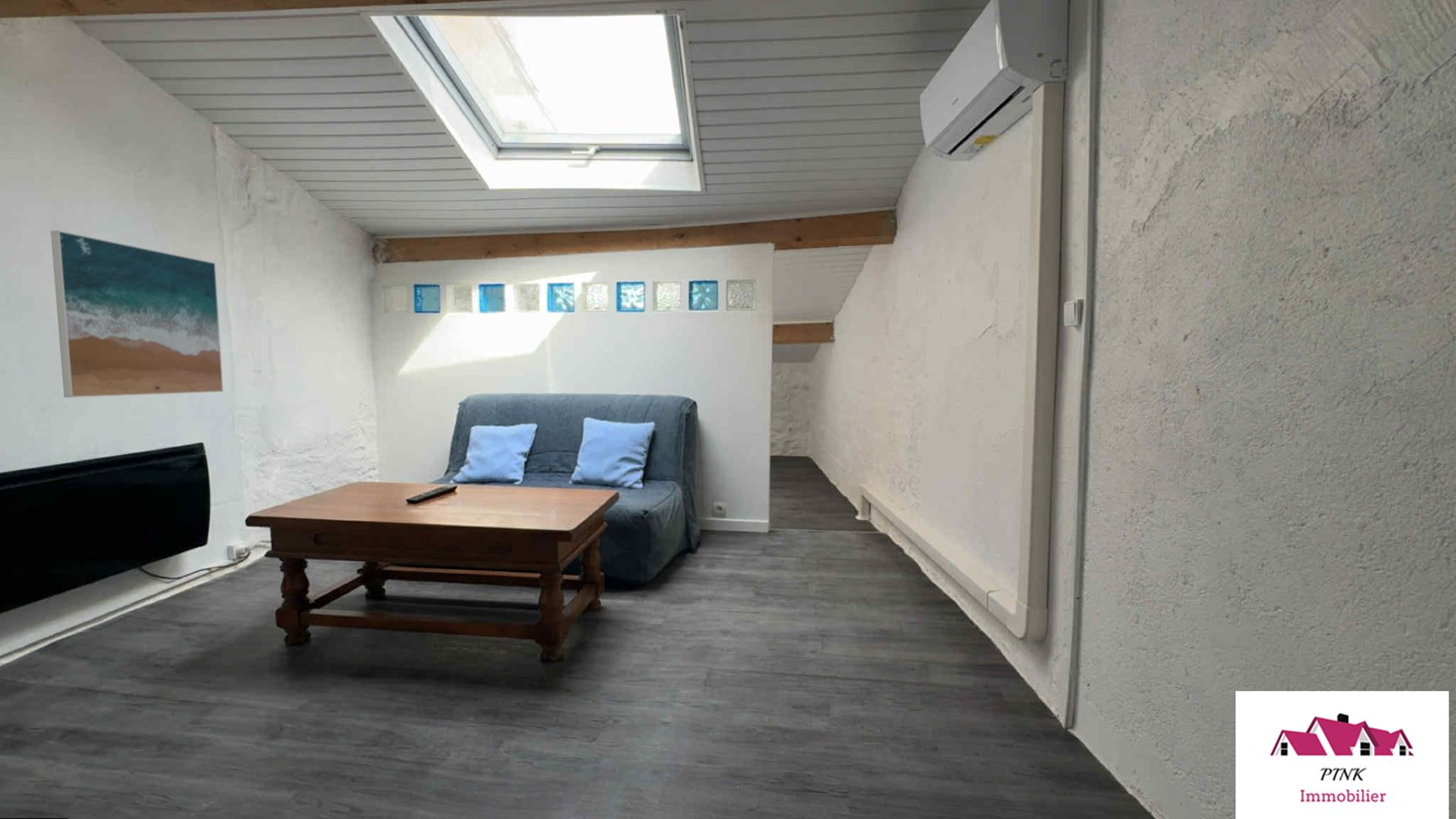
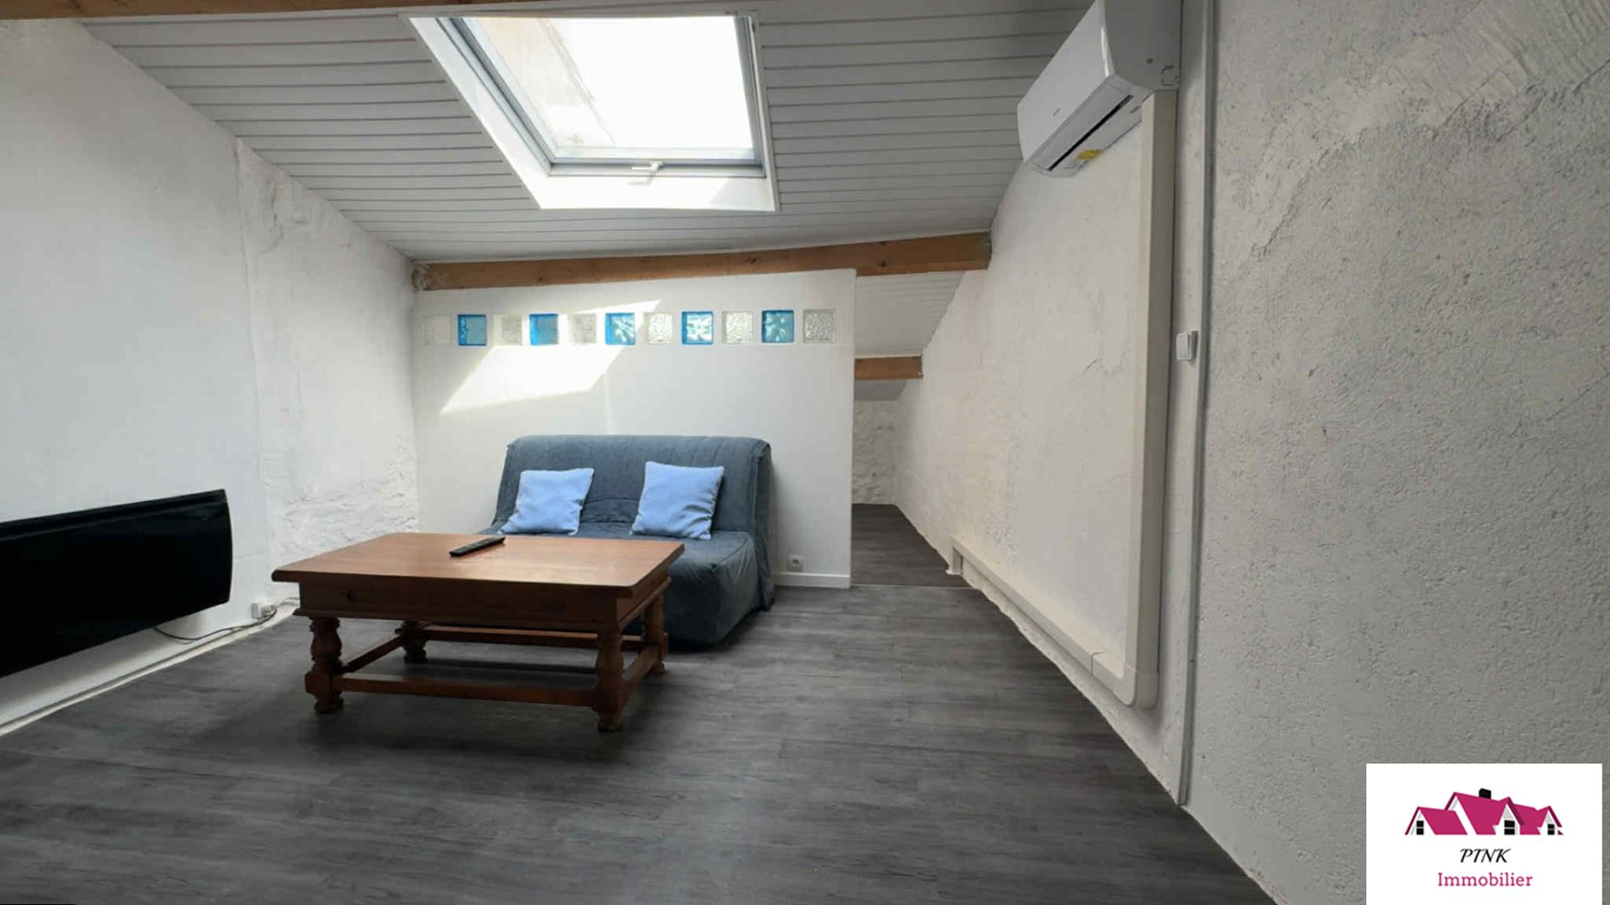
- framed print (149, 322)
